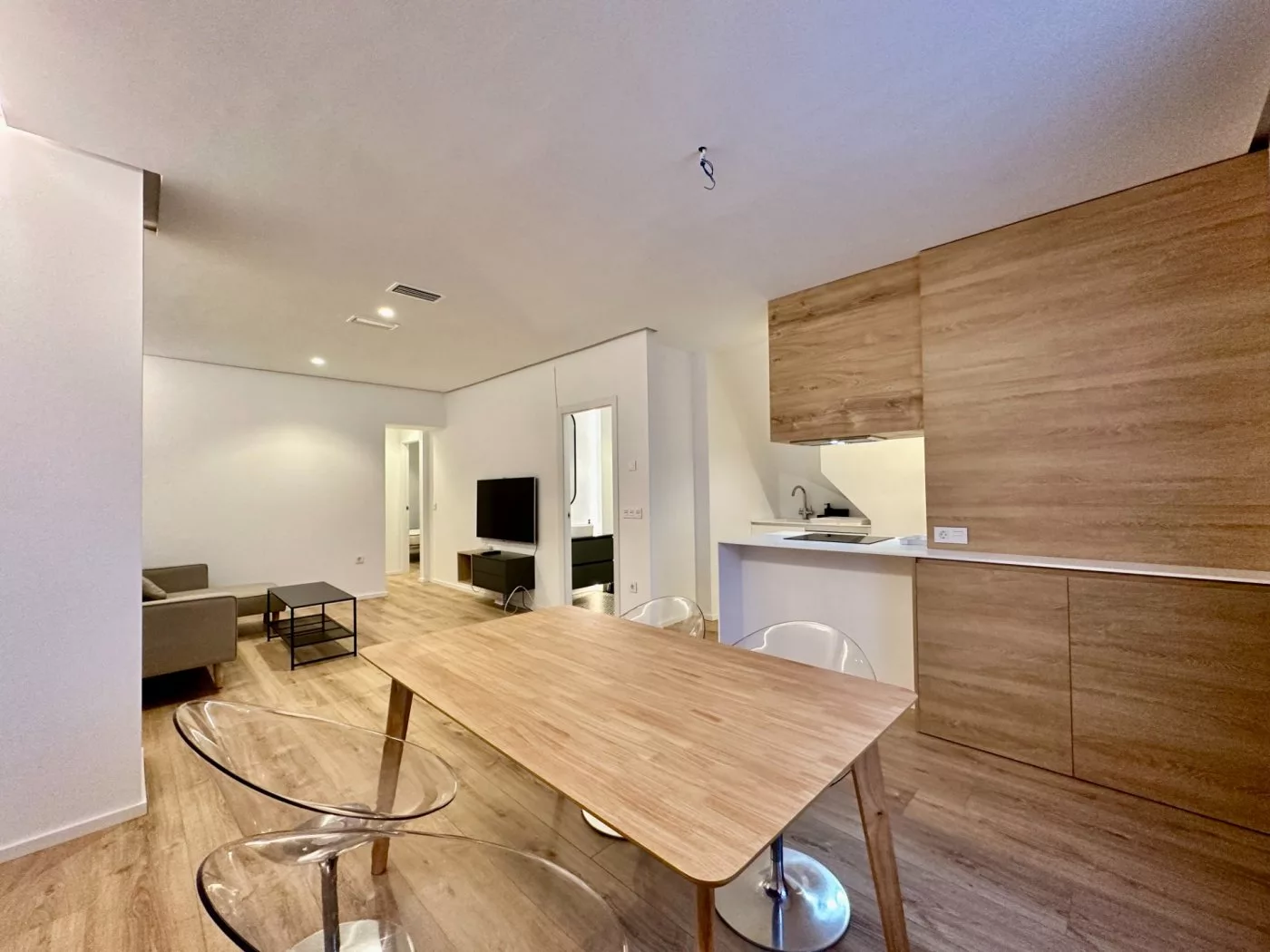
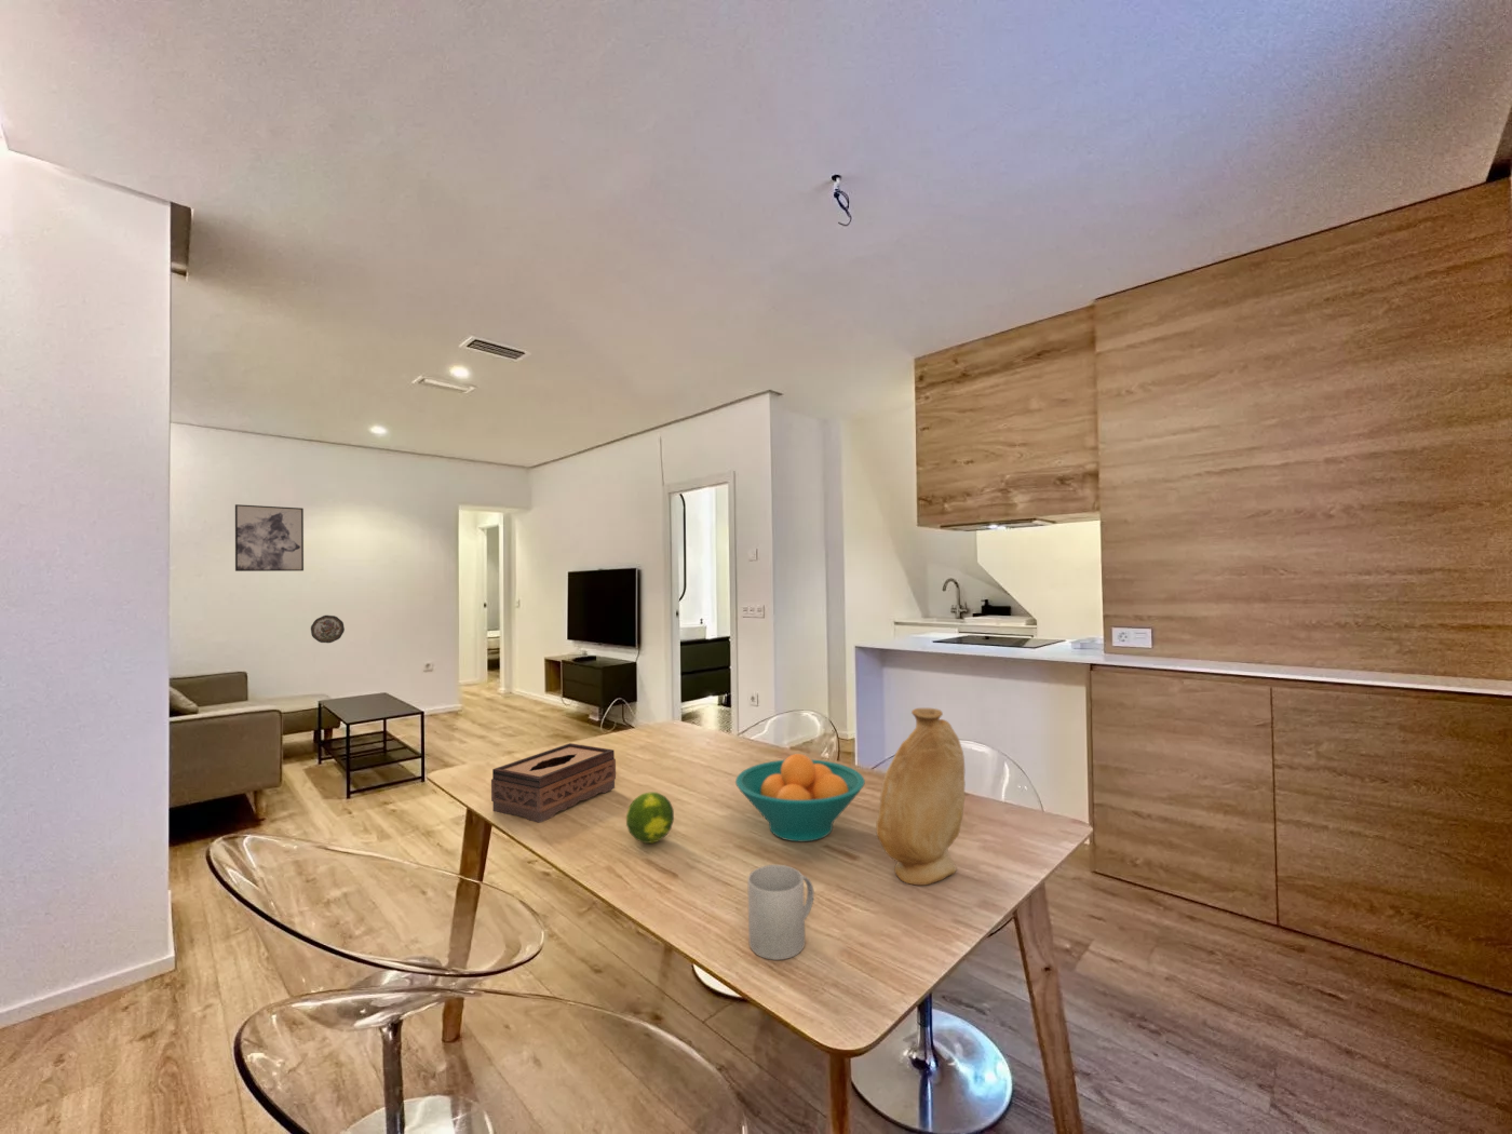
+ fruit (650, 816)
+ vase (923, 791)
+ decorative plate (327, 629)
+ fruit bowl (799, 792)
+ tissue box (556, 779)
+ wall art (270, 538)
+ mug (785, 905)
